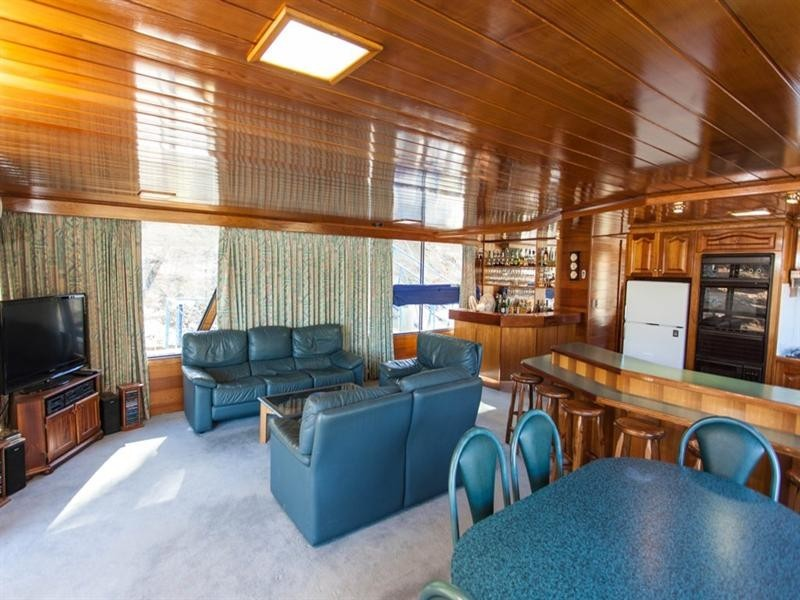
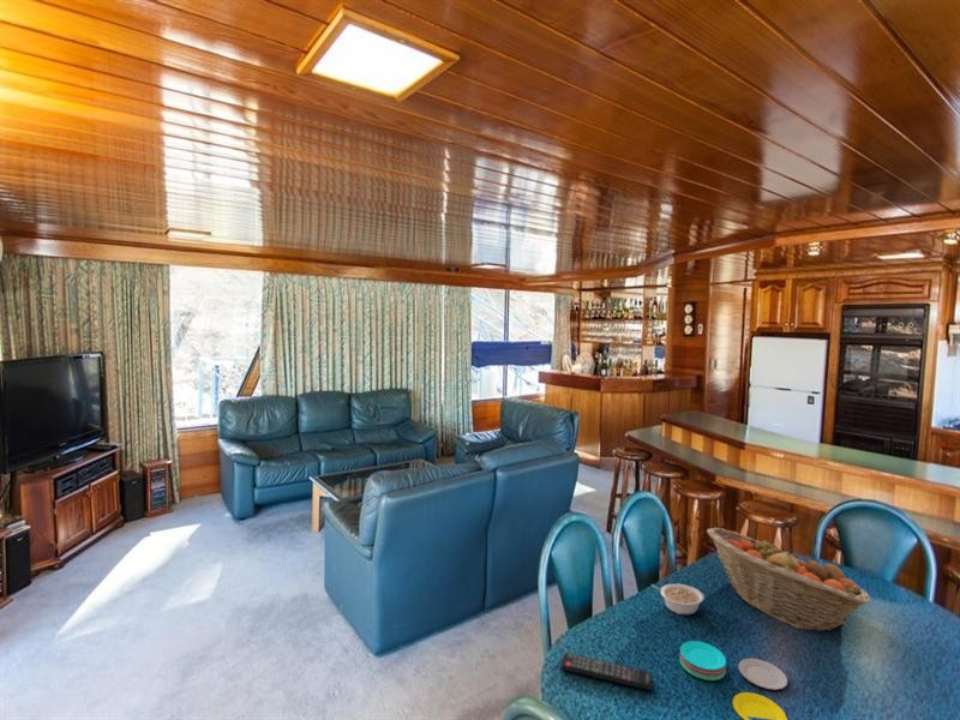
+ legume (679, 599)
+ remote control (605, 671)
+ plate (743, 674)
+ fruit basket (779, 571)
